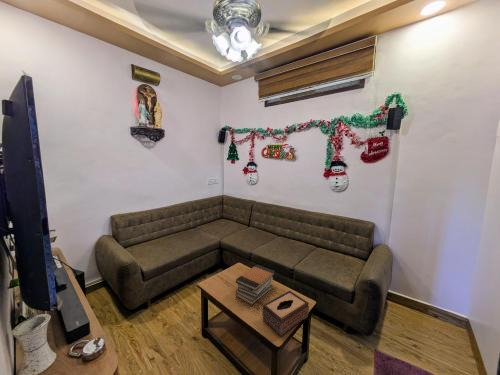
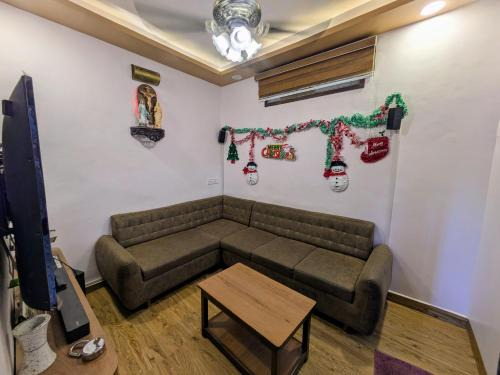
- book stack (255, 283)
- tissue box (285, 310)
